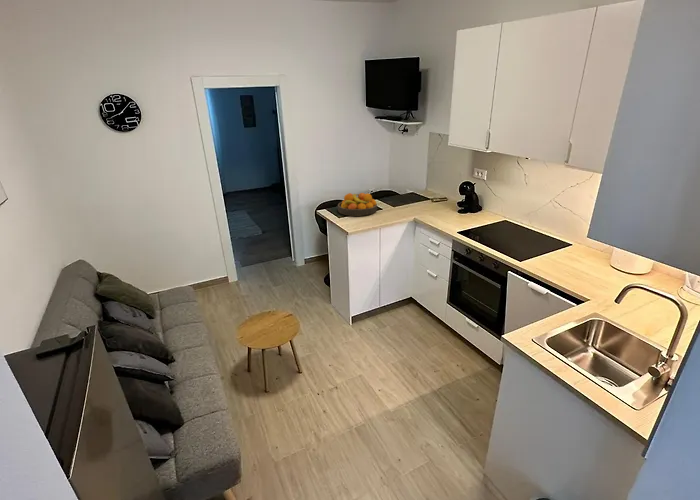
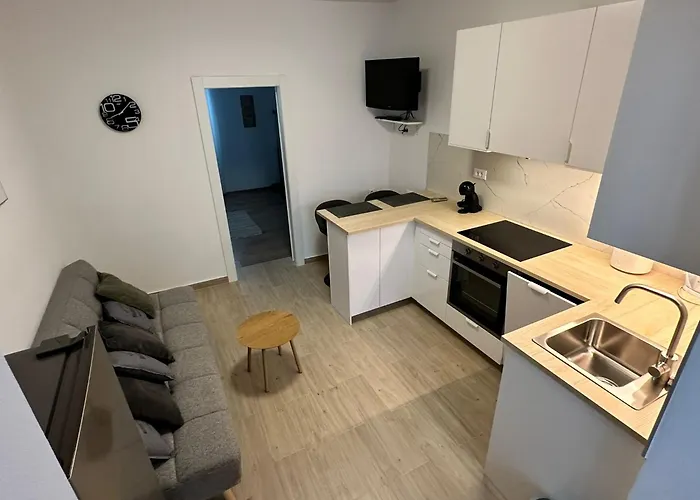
- fruit bowl (357, 201)
